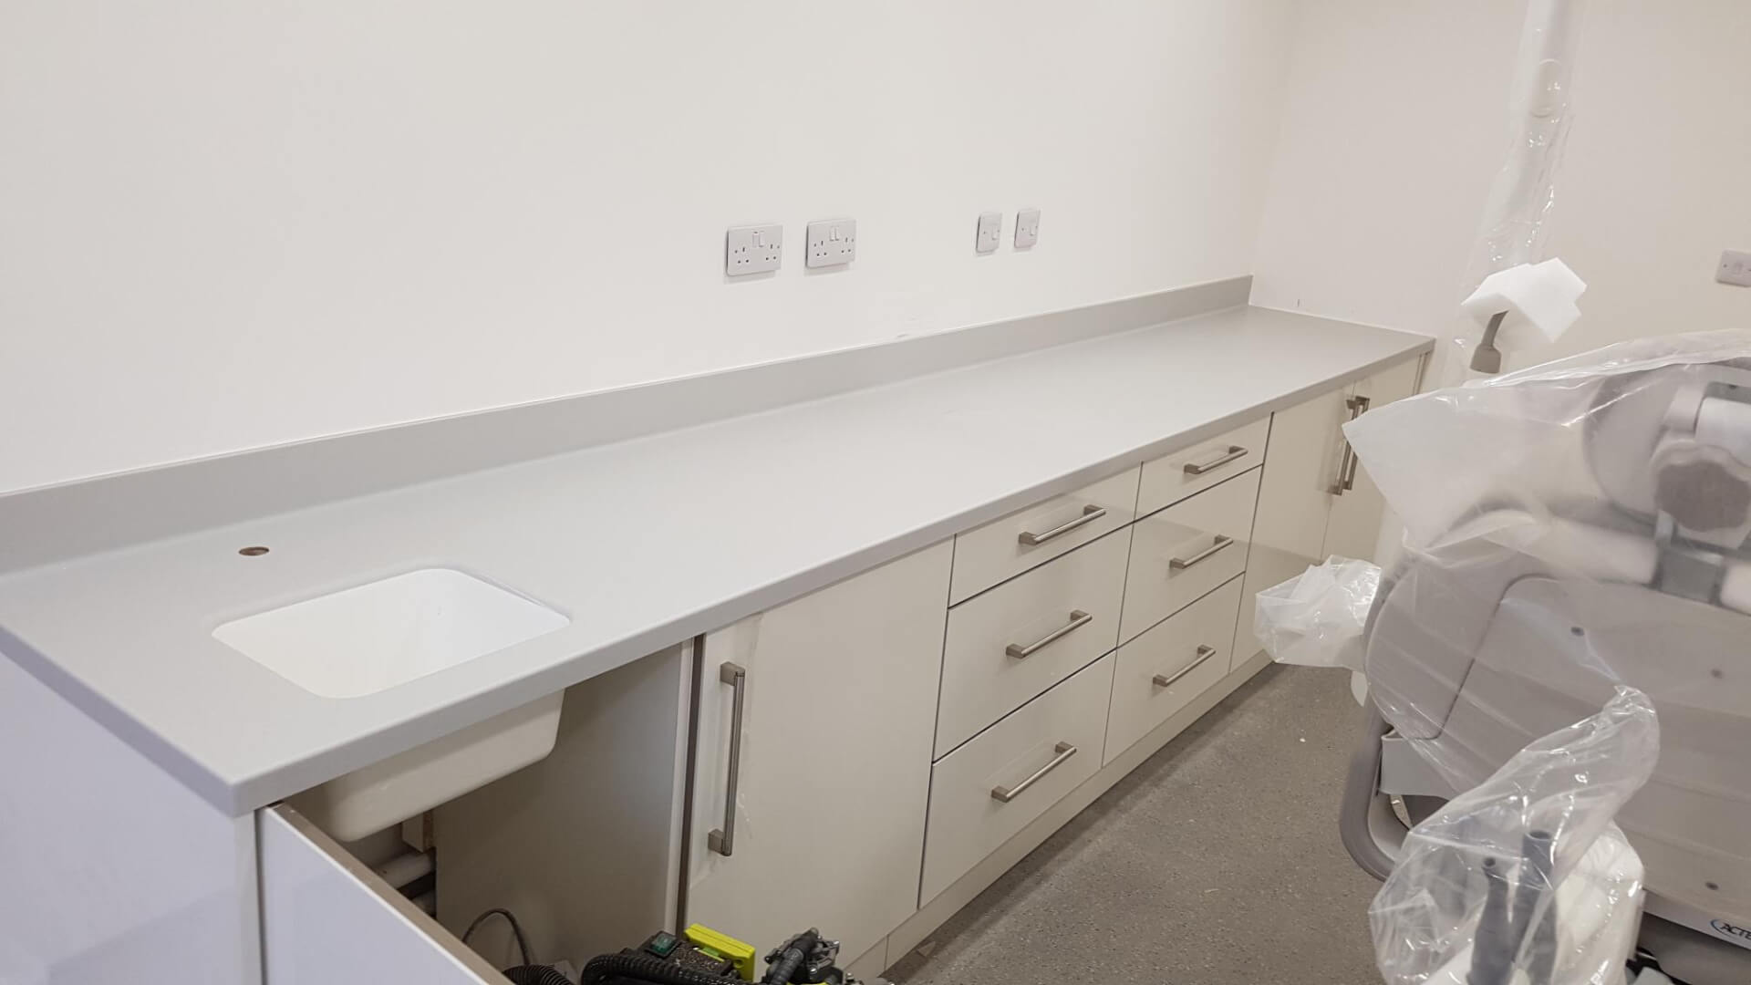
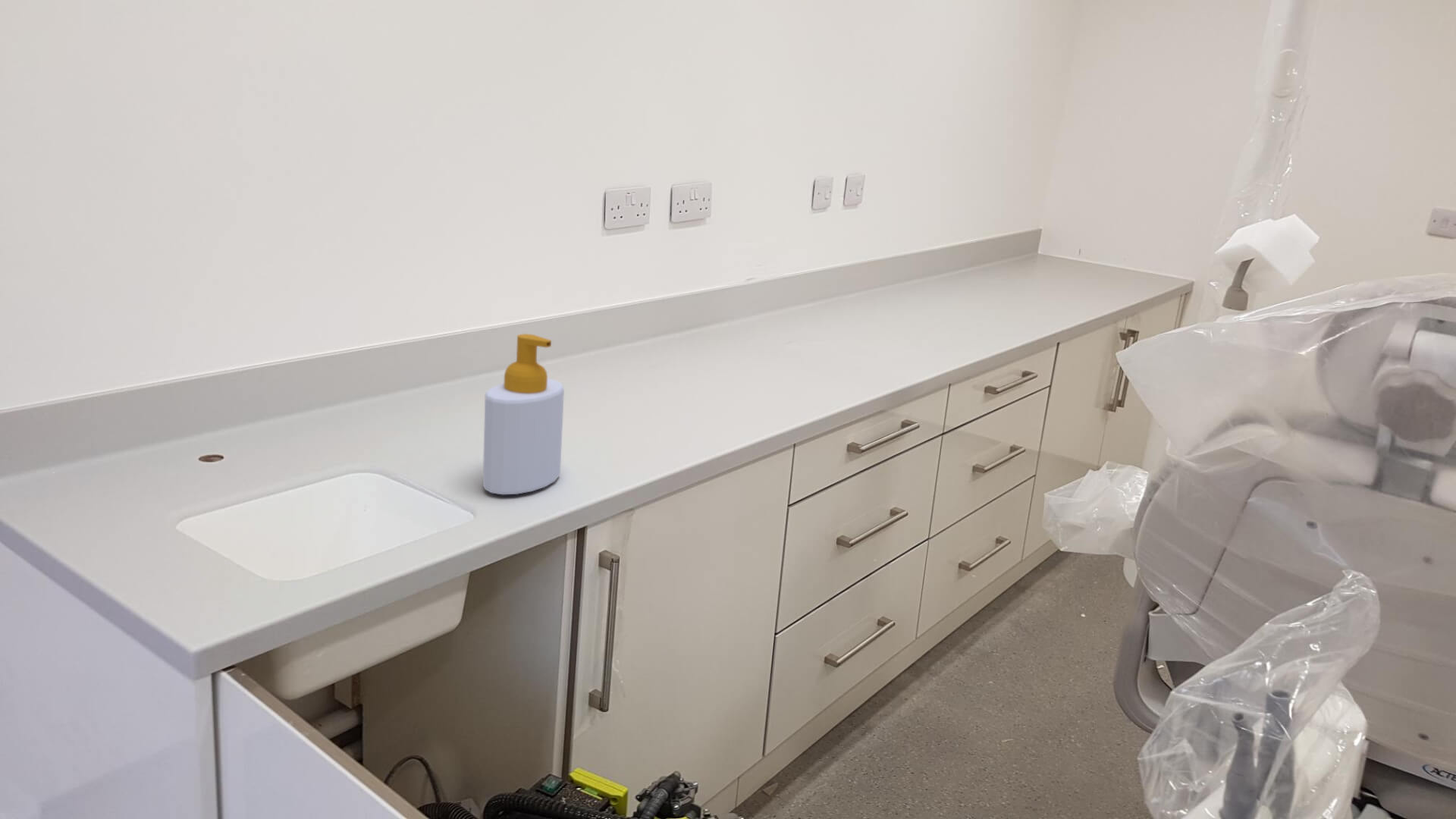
+ soap bottle (524, 410)
